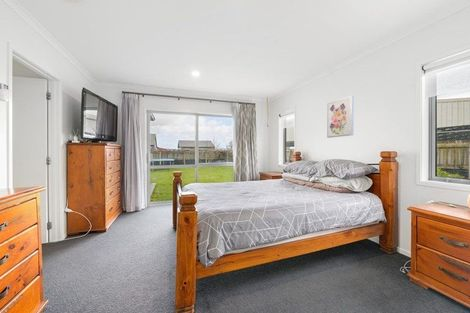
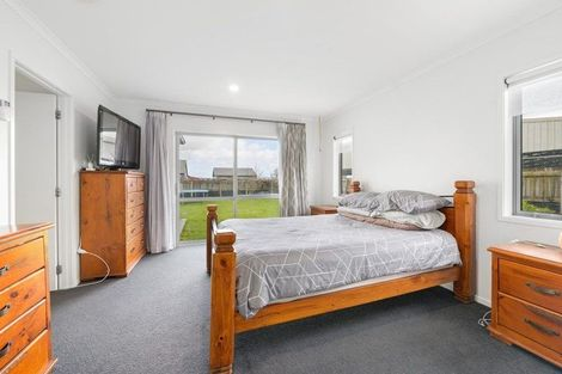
- wall art (339, 118)
